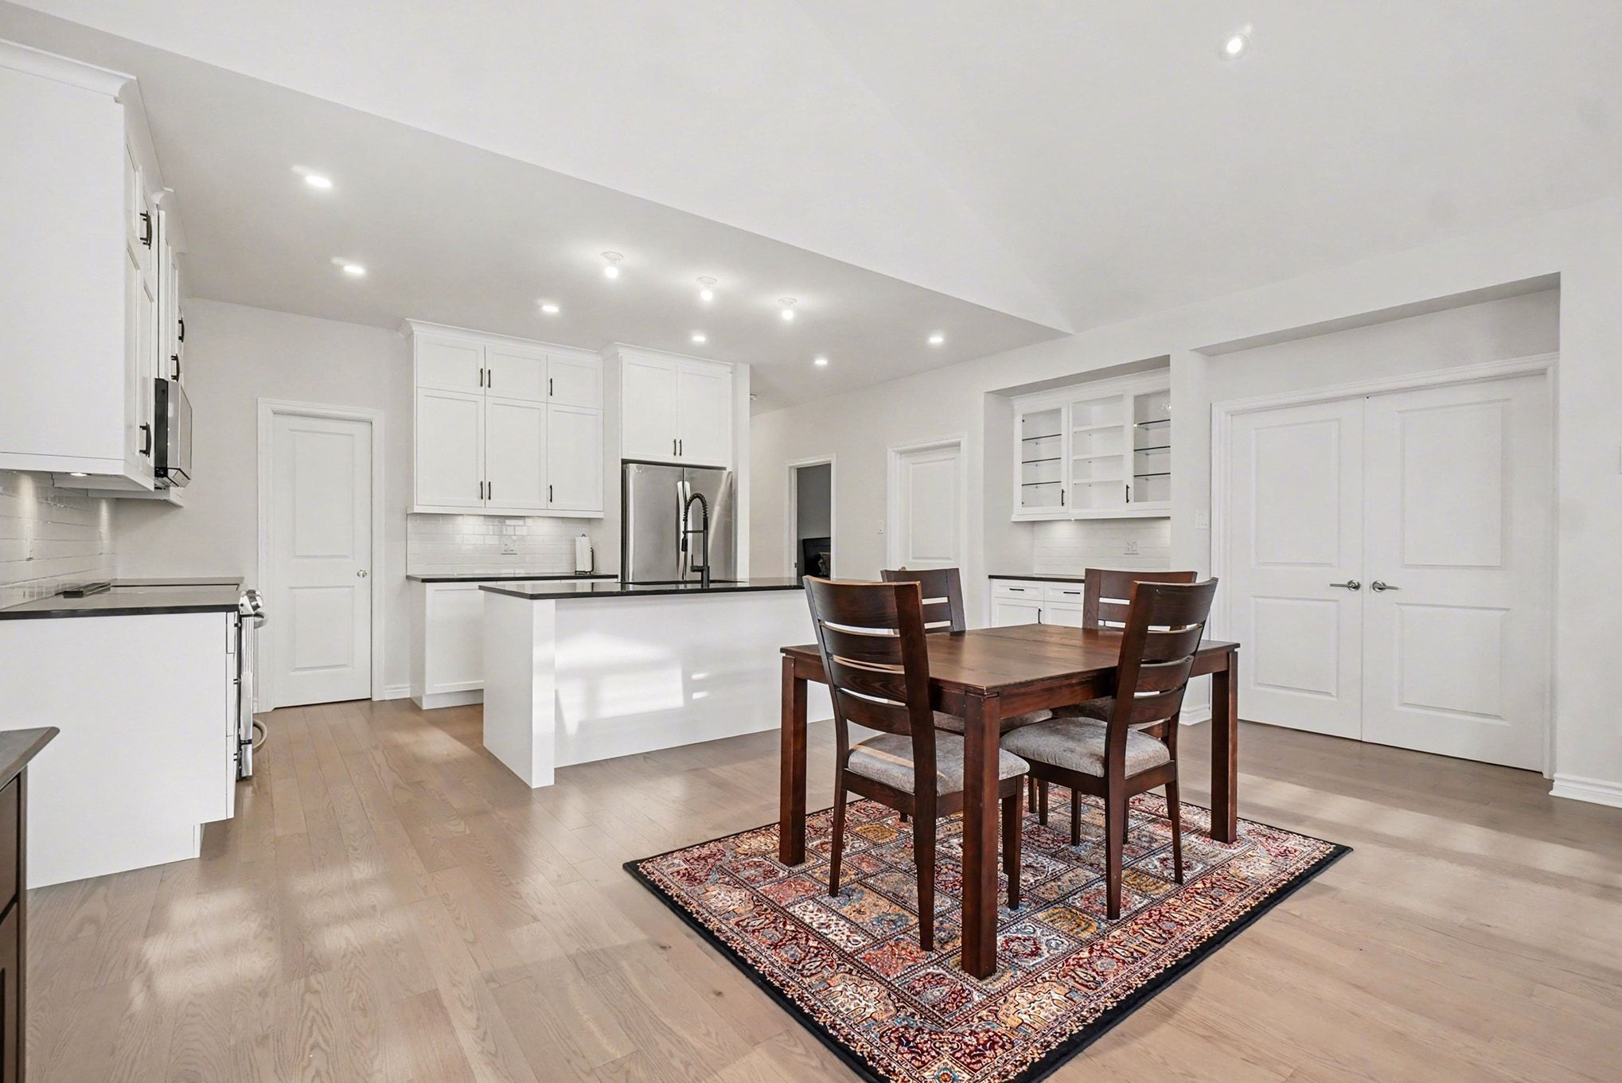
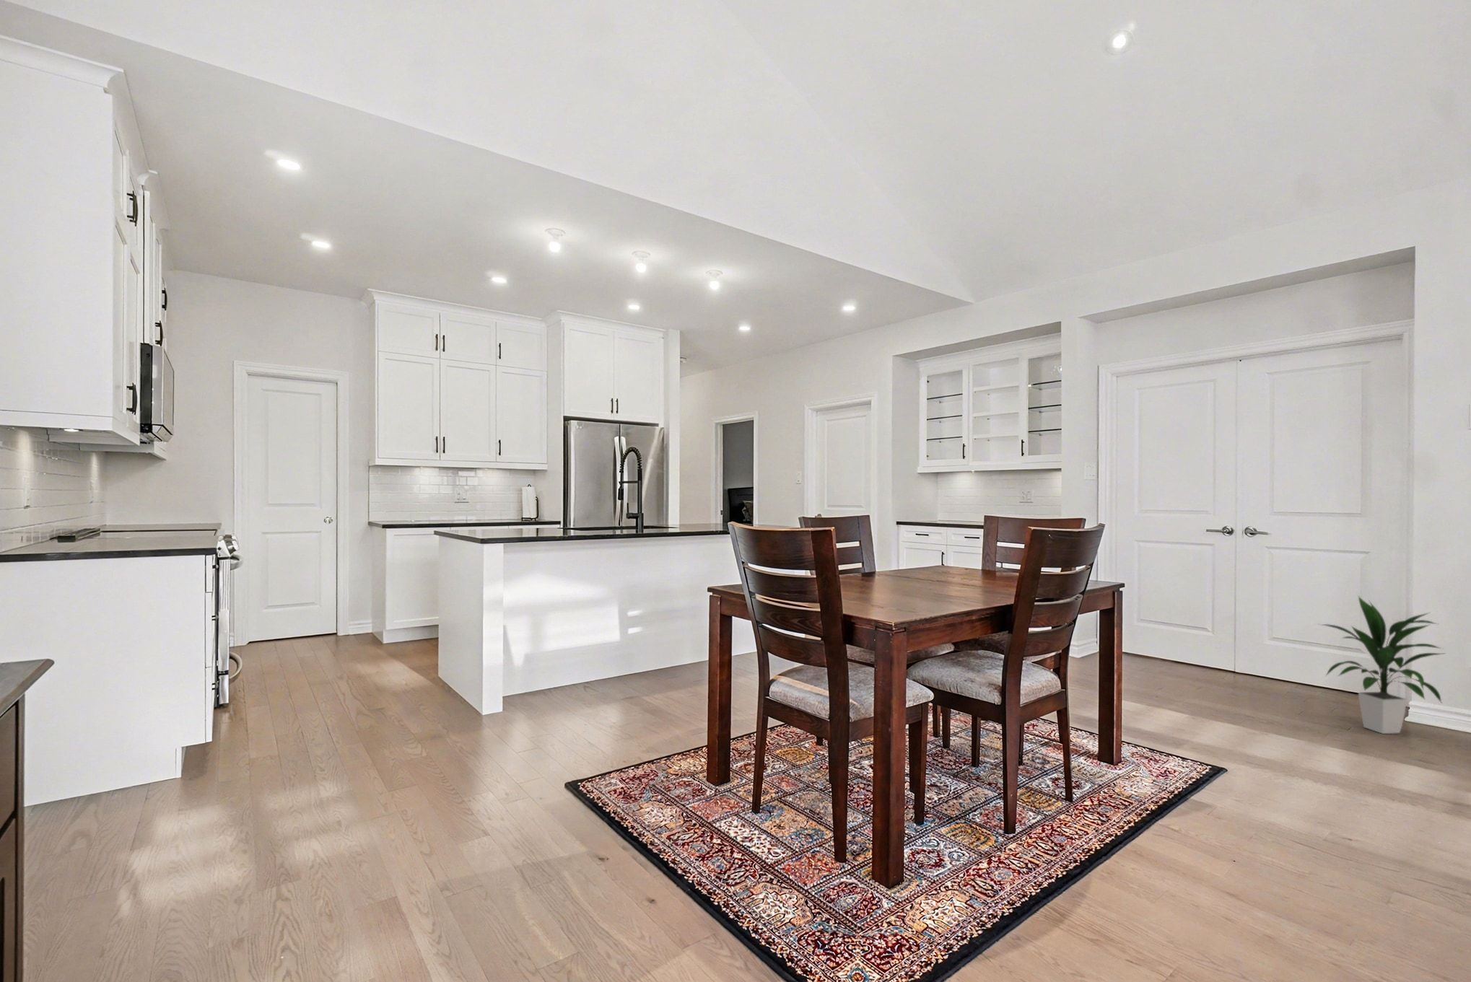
+ indoor plant (1388, 665)
